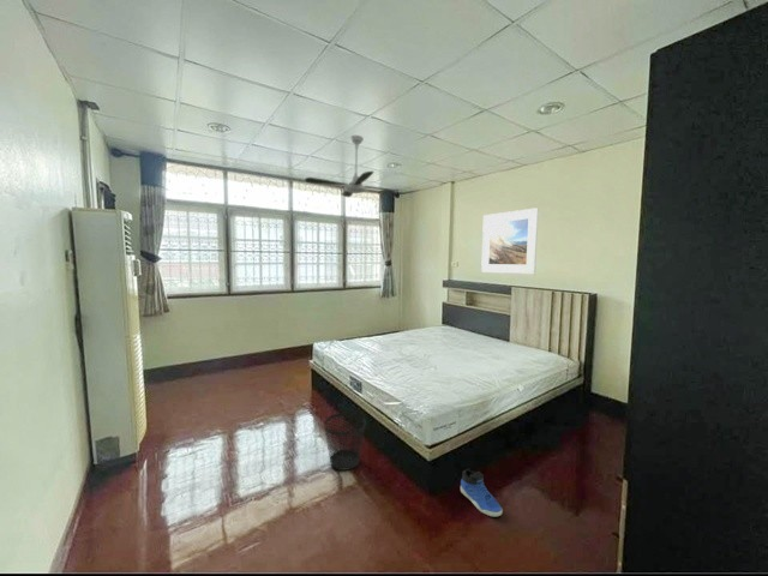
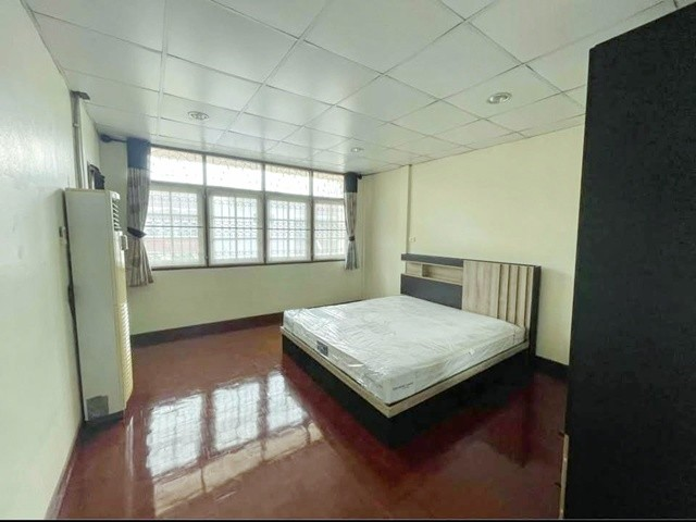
- sneaker (480, 488)
- ceiling fan (355, 163)
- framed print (508, 242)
- wastebasket (344, 442)
